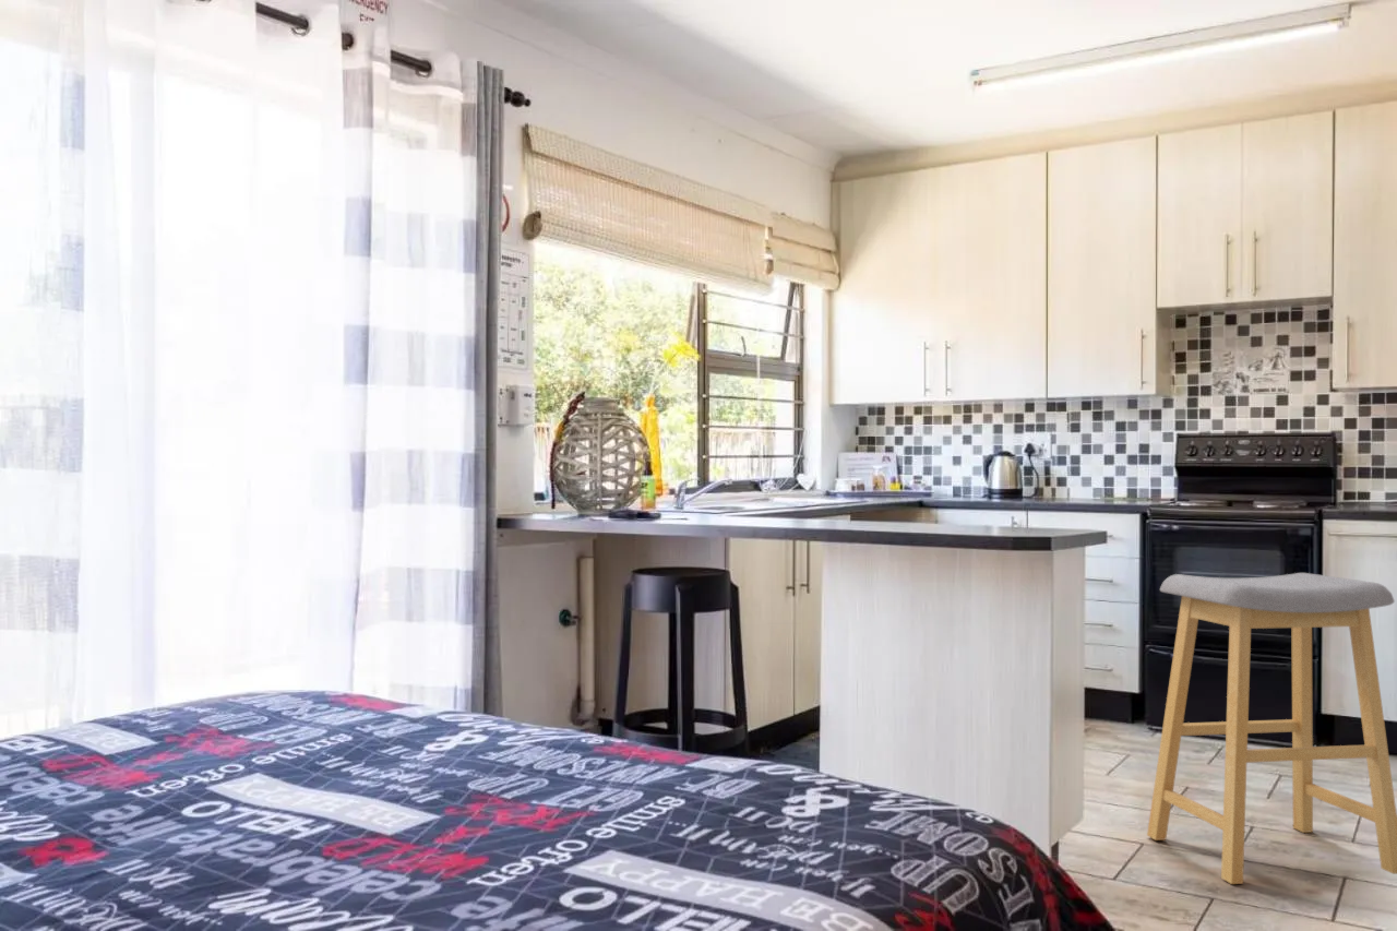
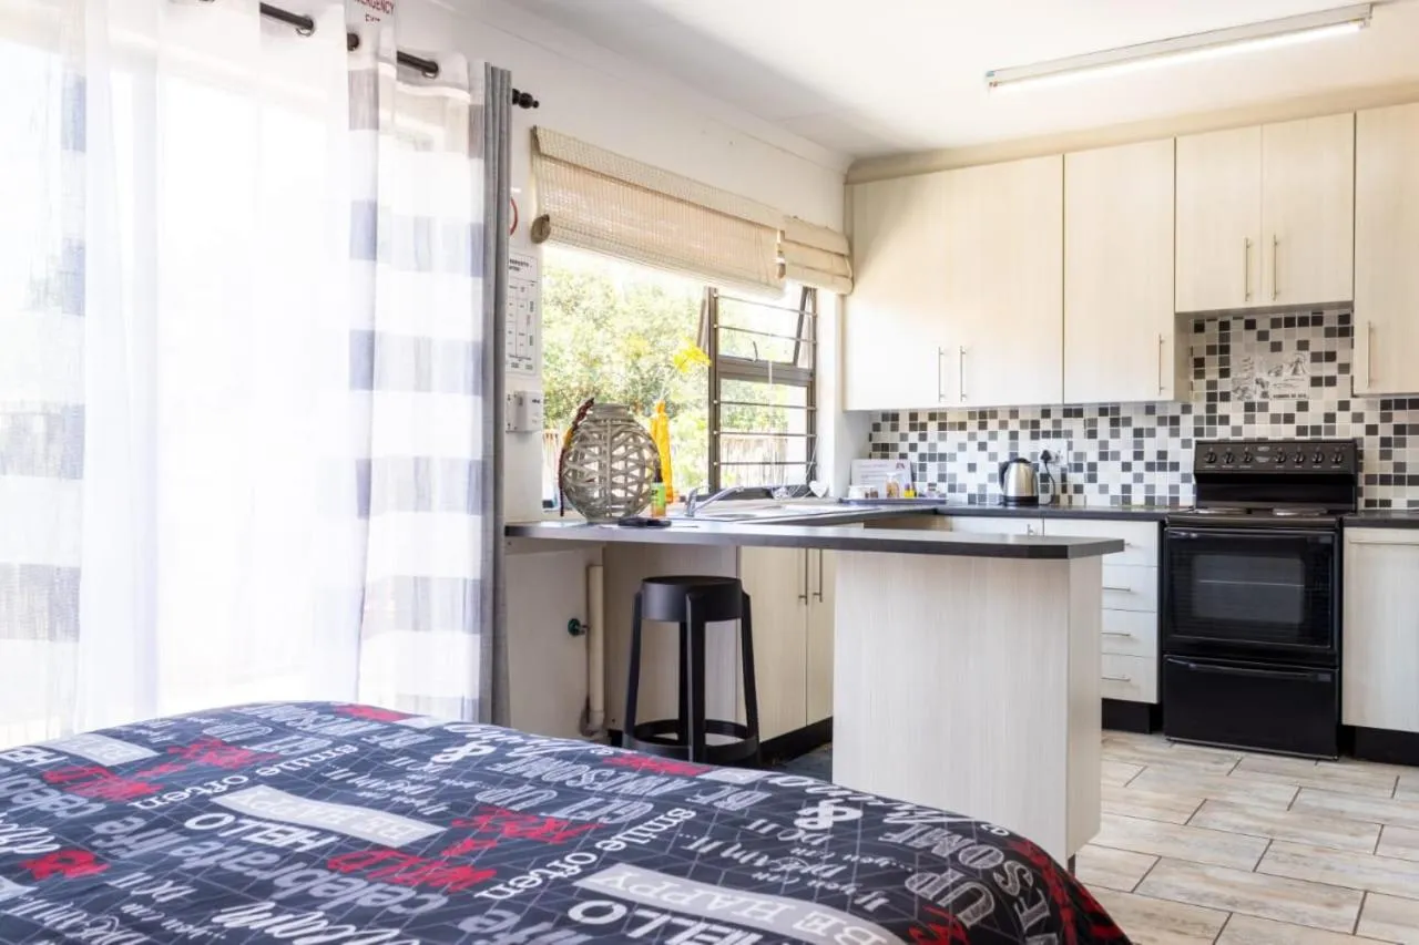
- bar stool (1270, 720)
